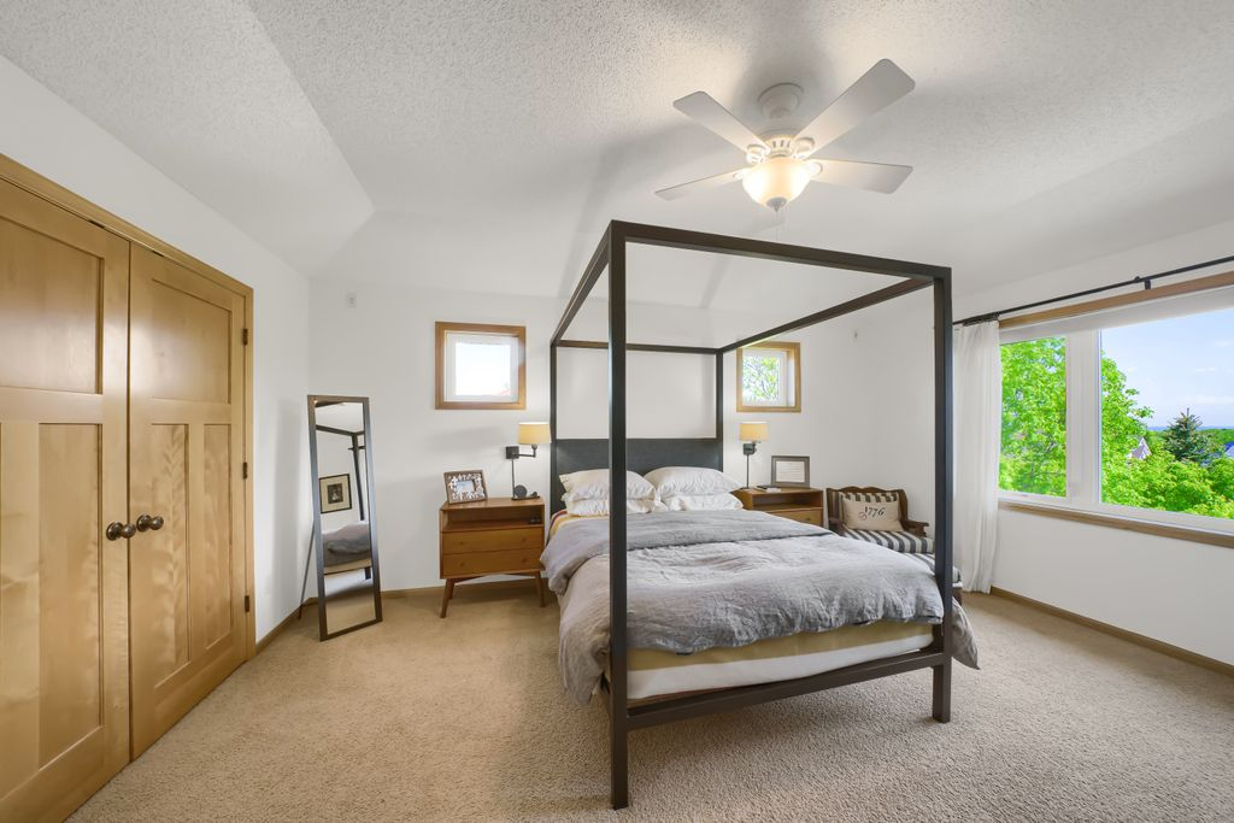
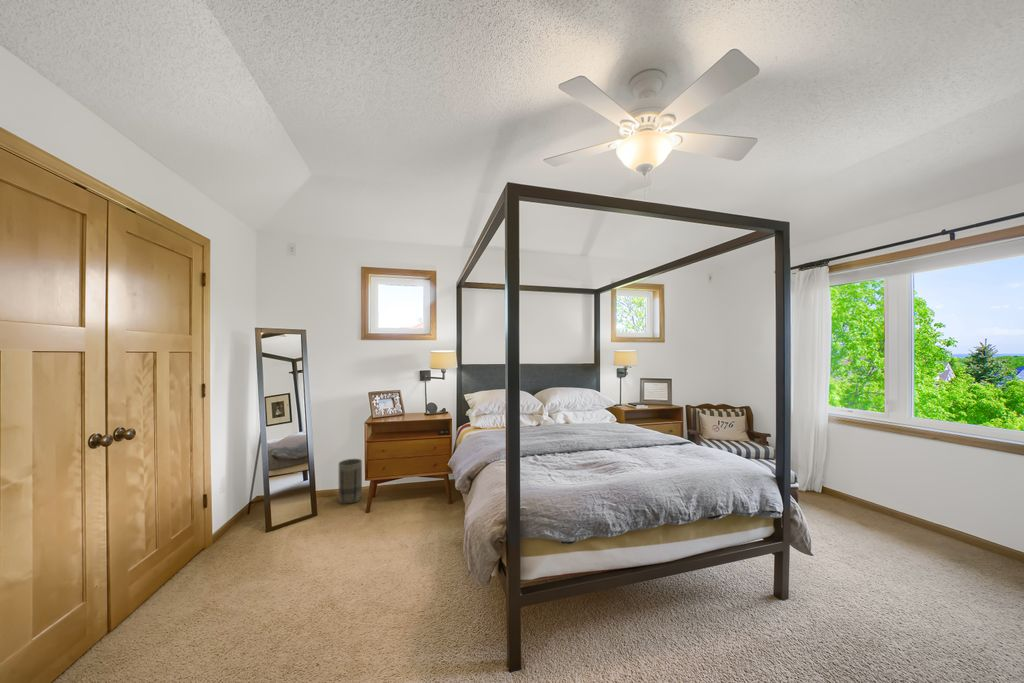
+ basket (350, 480)
